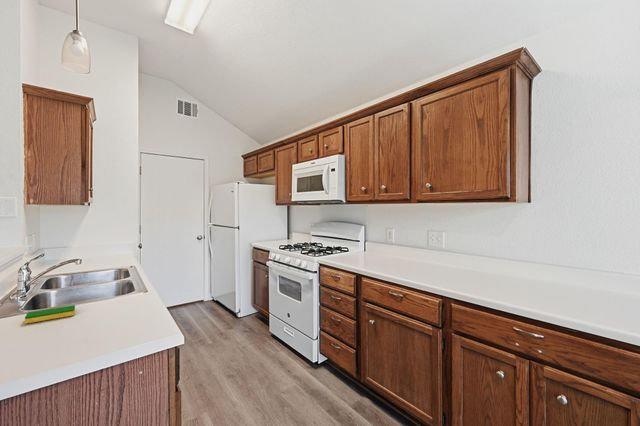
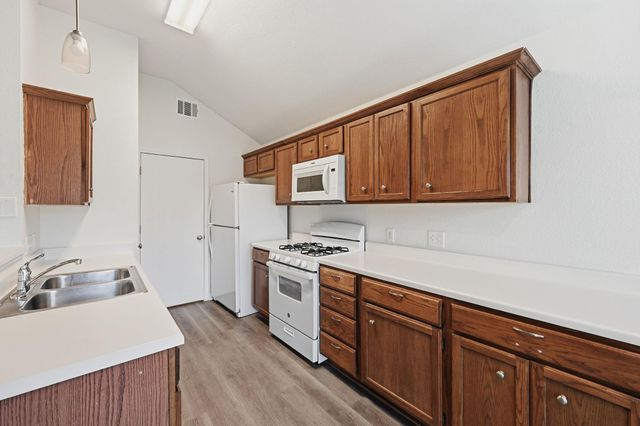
- dish sponge (51, 313)
